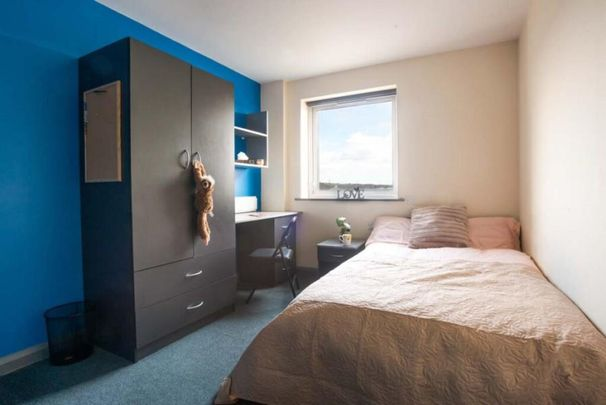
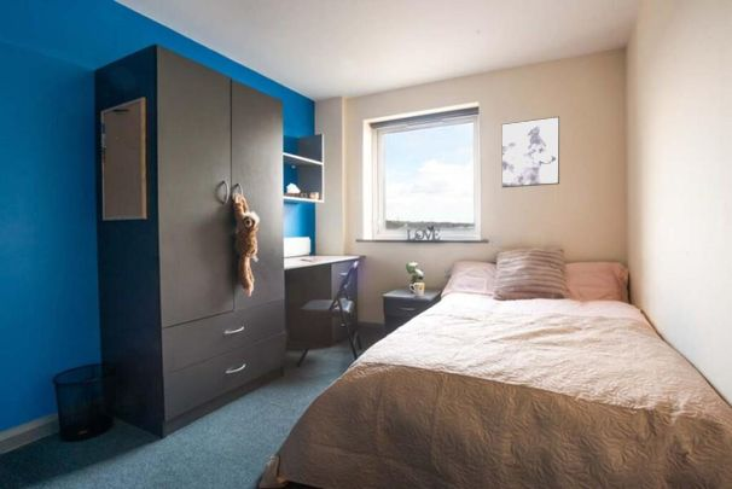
+ wall art (529, 153)
